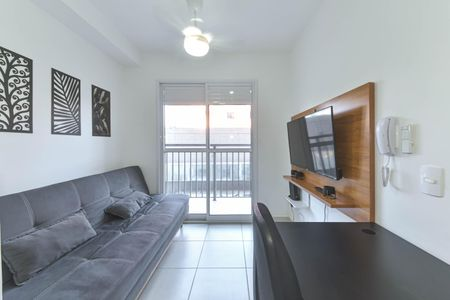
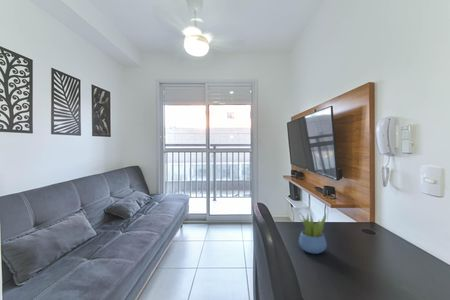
+ succulent plant (312, 230)
